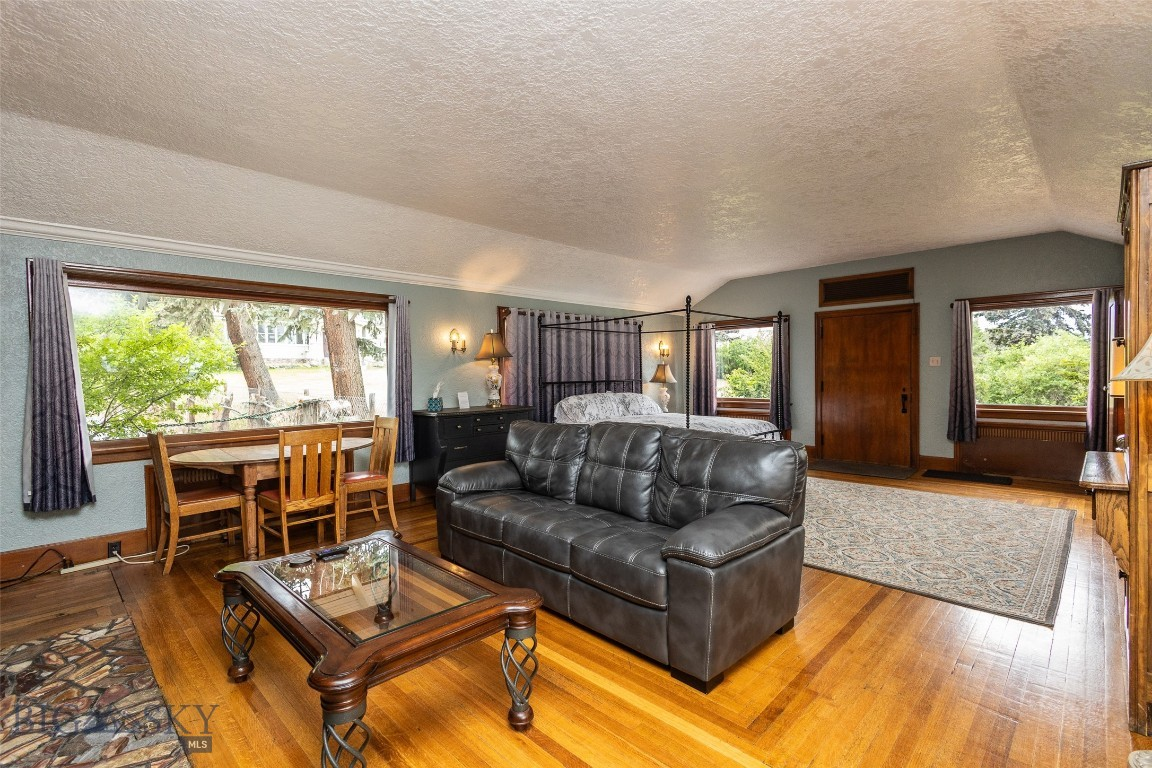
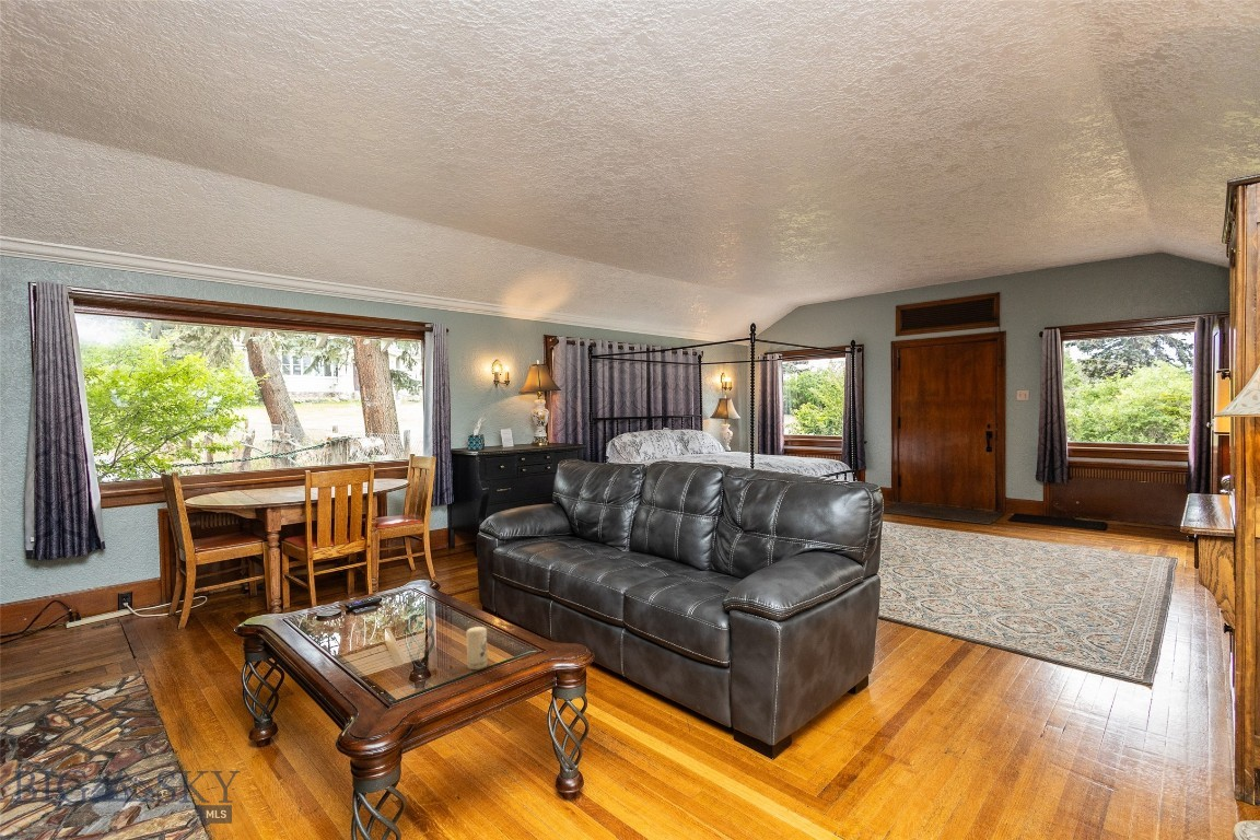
+ candle (477, 648)
